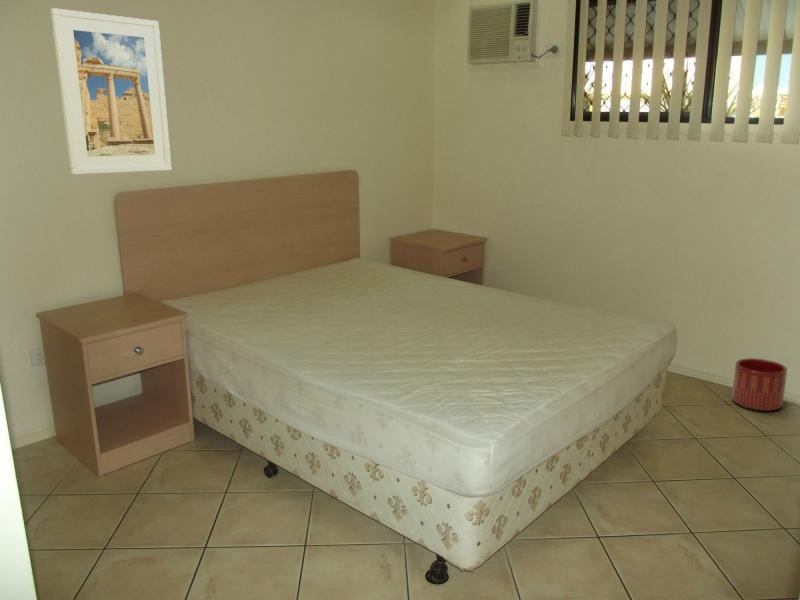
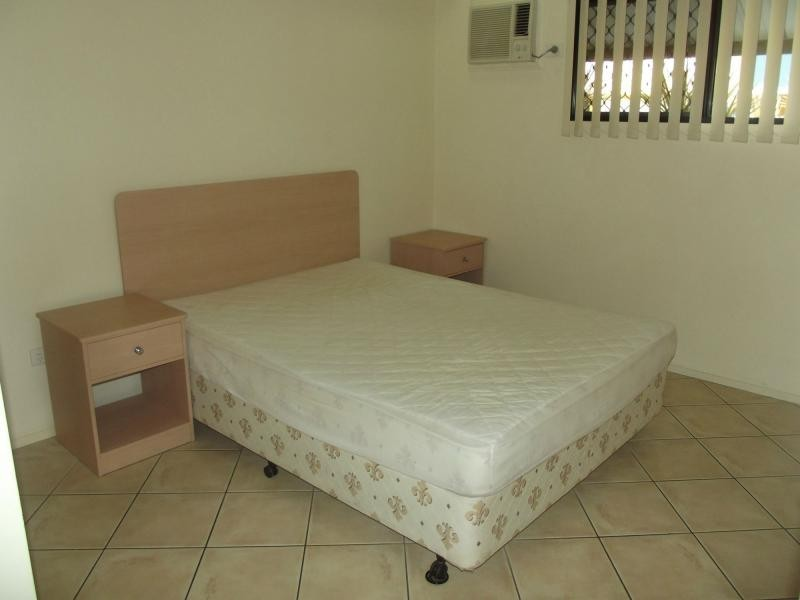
- planter (758, 384)
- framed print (115, 95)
